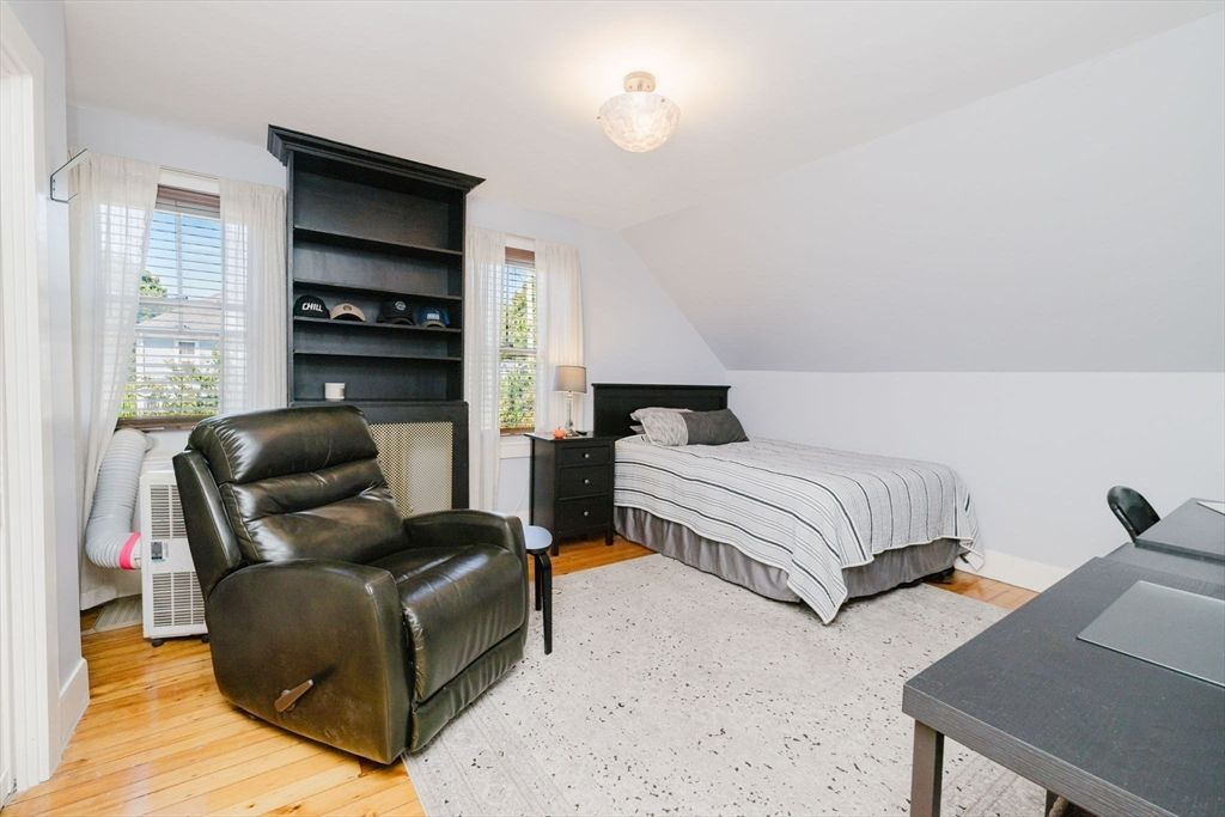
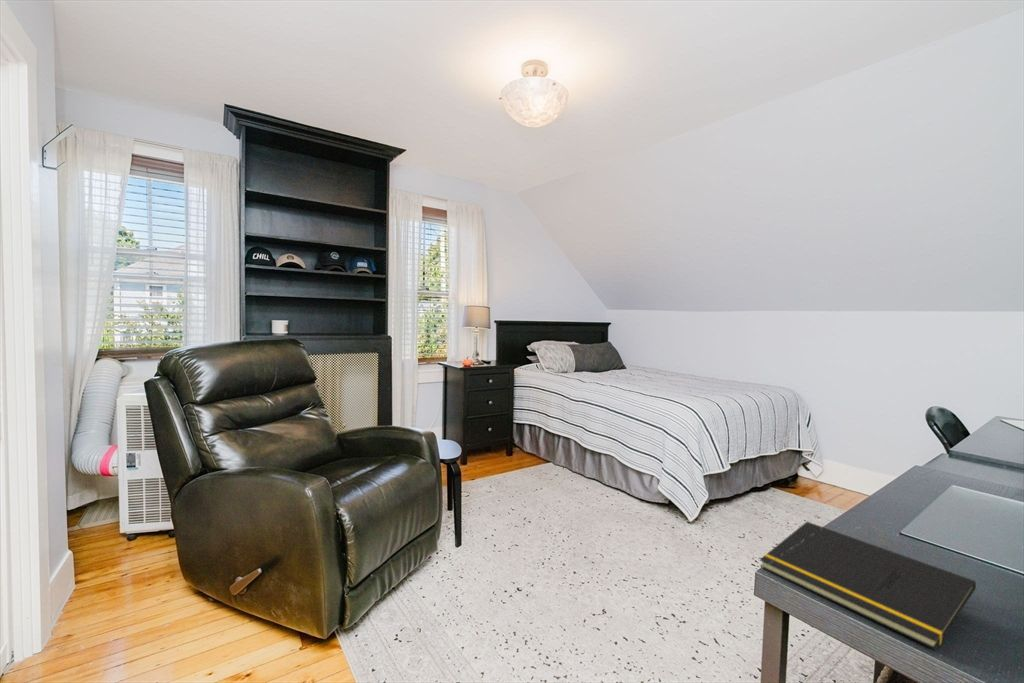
+ notepad (859, 573)
